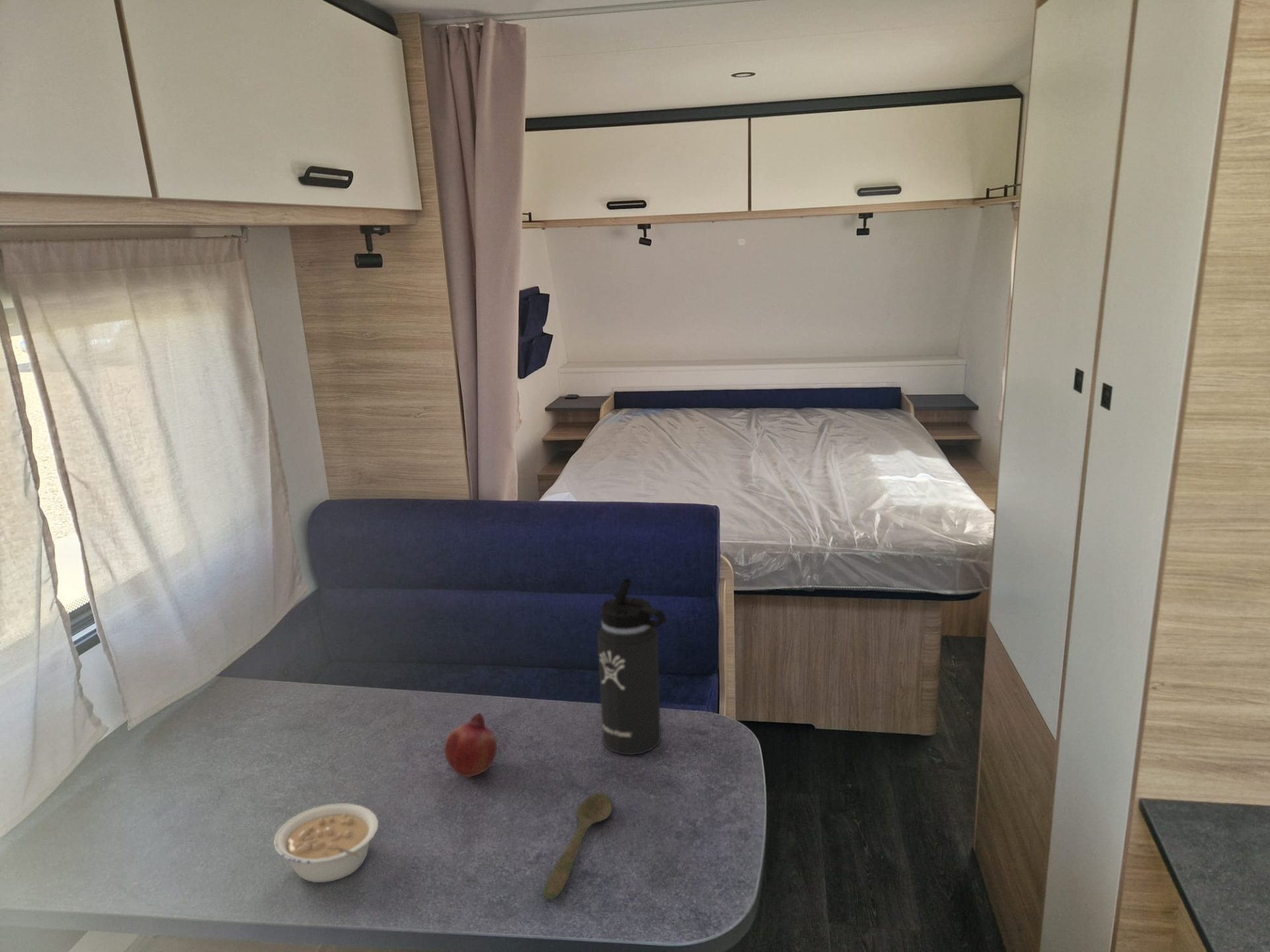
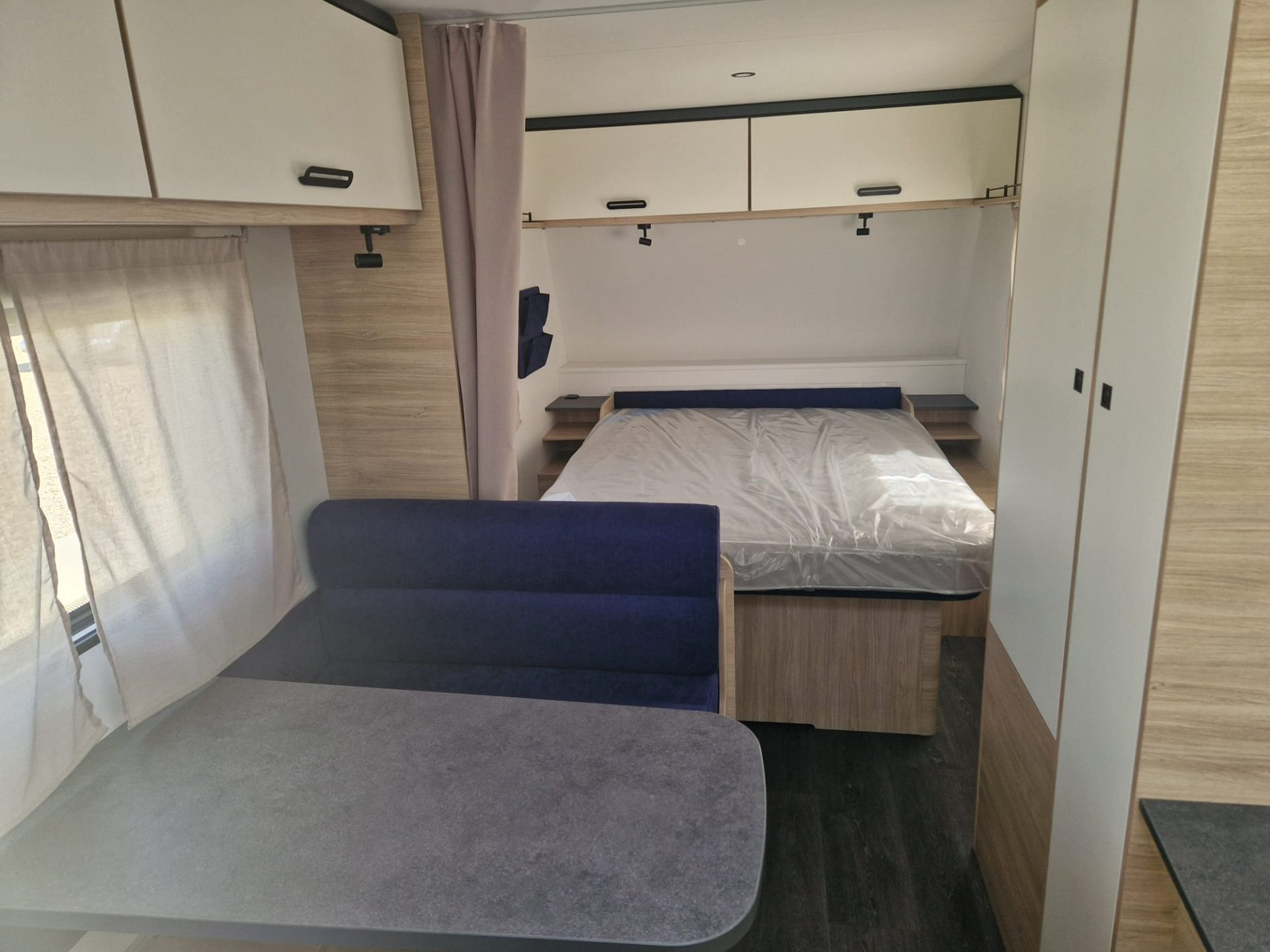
- spoon (577, 842)
- fruit (470, 745)
- thermos bottle (634, 662)
- legume (332, 844)
